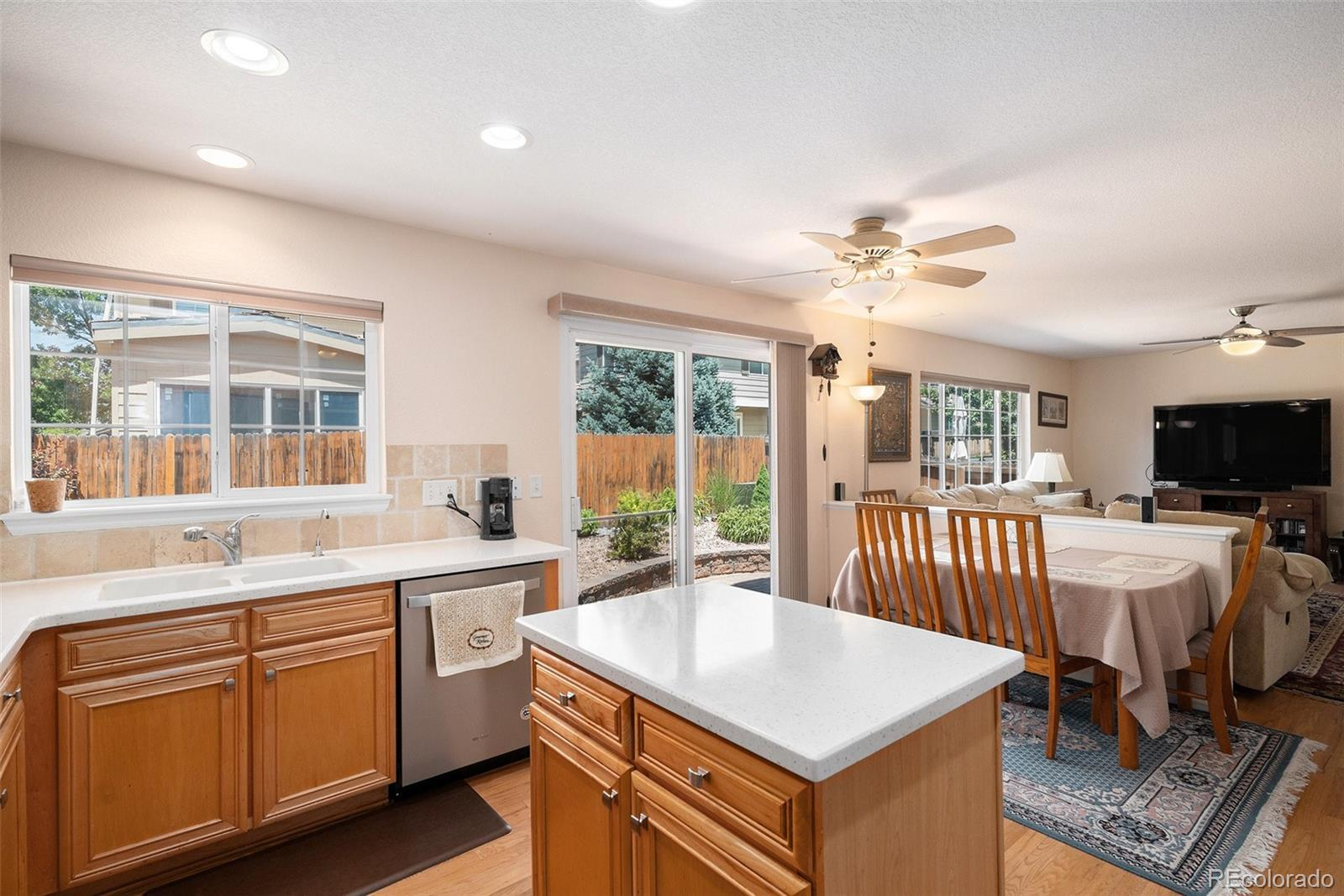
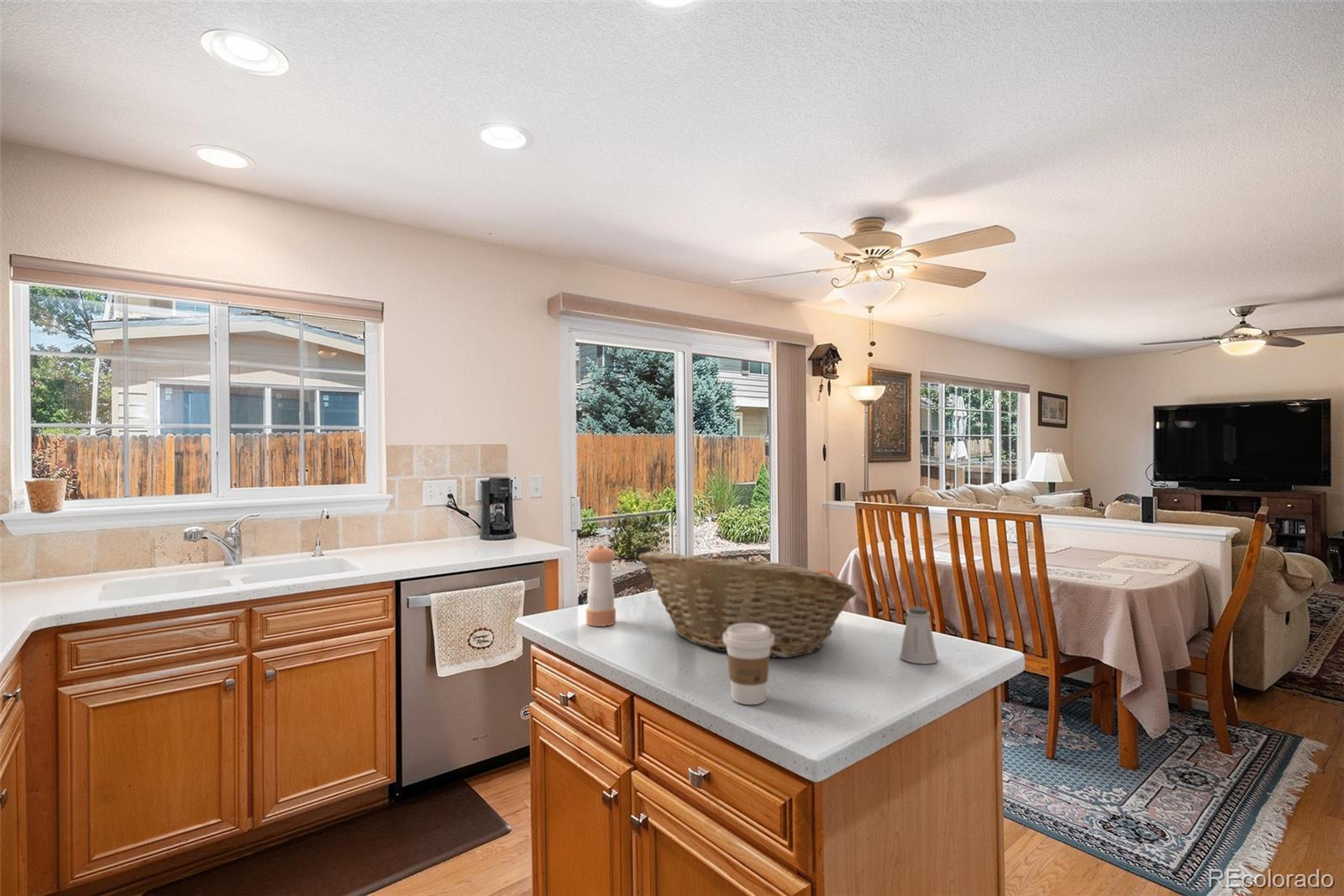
+ pepper shaker (601, 584)
+ fruit basket (743, 592)
+ coffee cup (748, 663)
+ saltshaker (918, 633)
